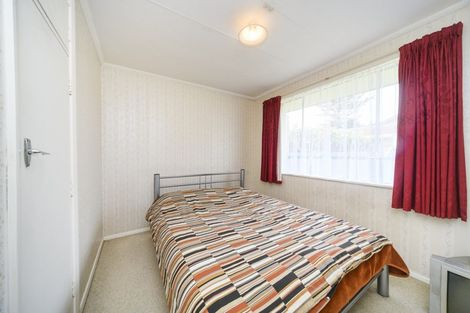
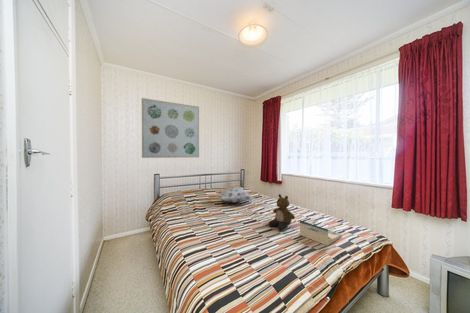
+ wall art (172, 130)
+ book (320, 228)
+ decorative pillow (234, 194)
+ bear (280, 210)
